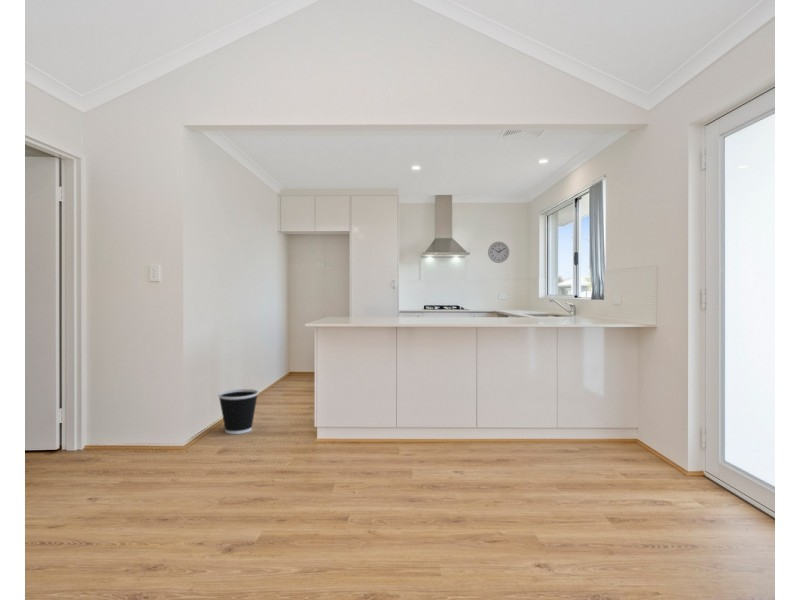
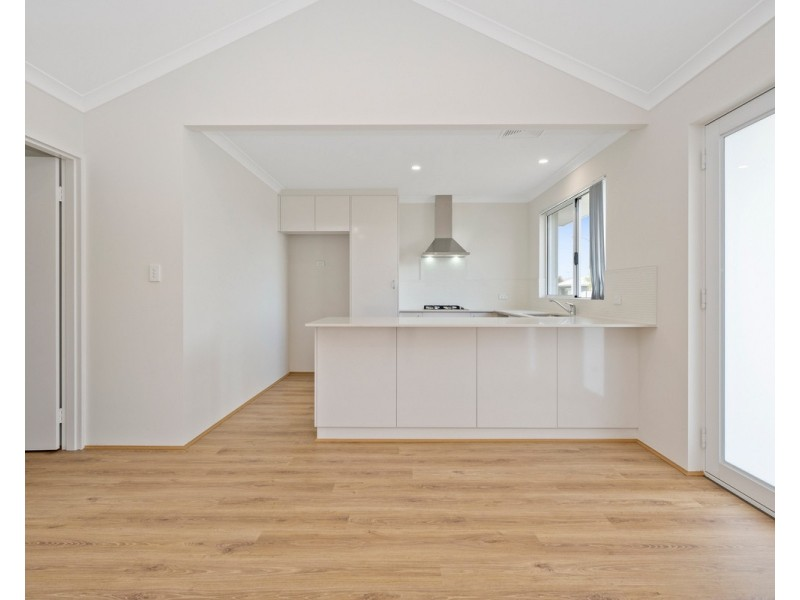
- wastebasket (238, 411)
- wall clock (498, 252)
